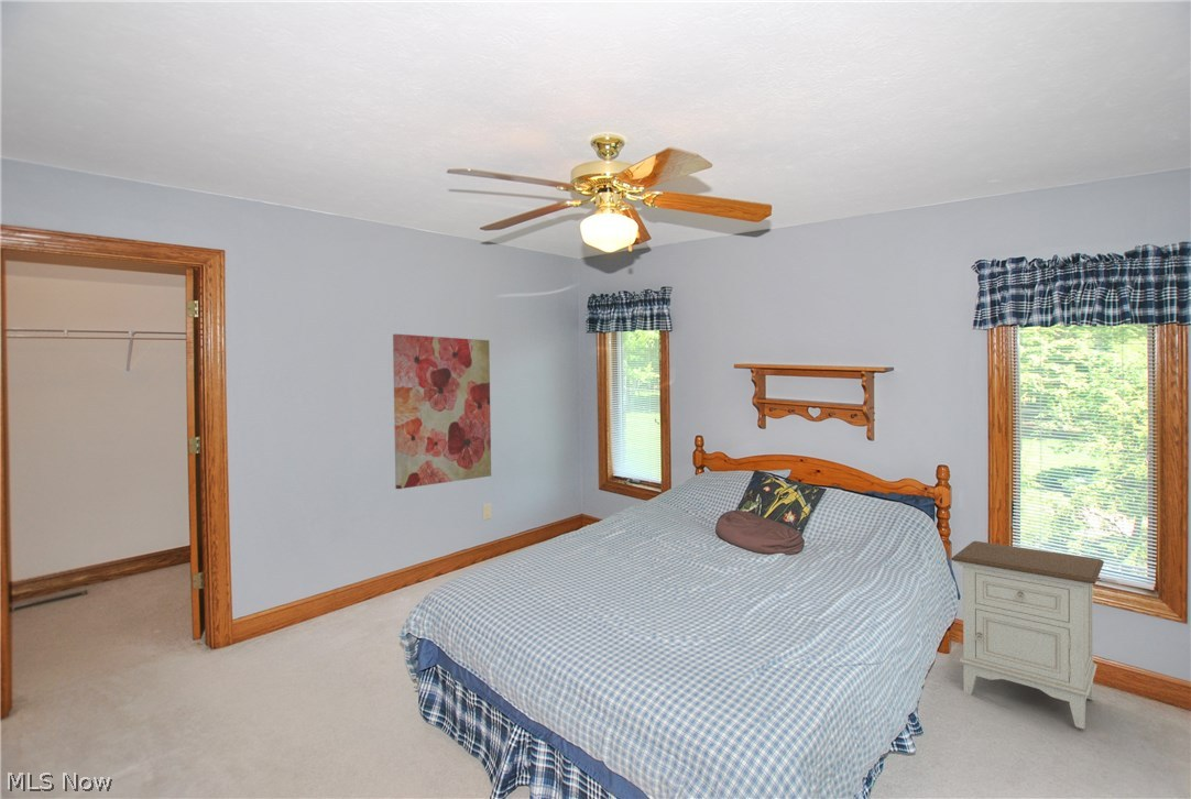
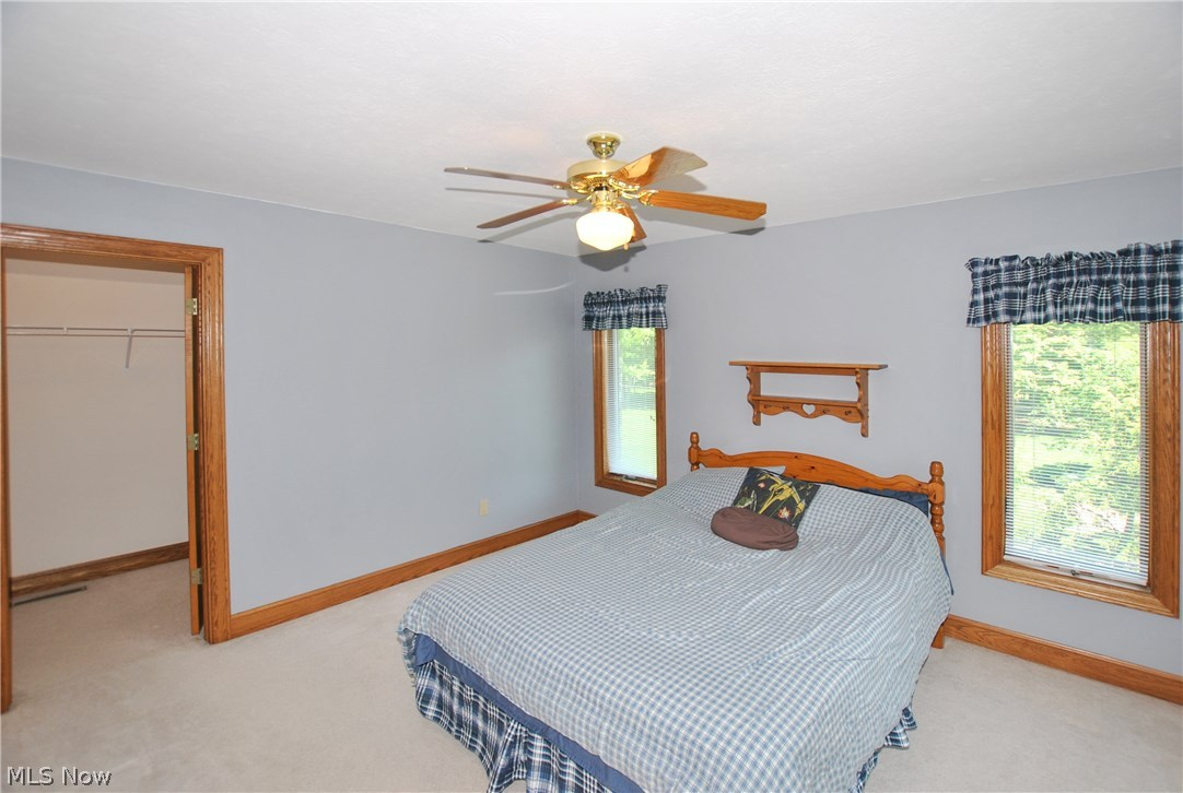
- wall art (445, 409)
- nightstand (1026, 627)
